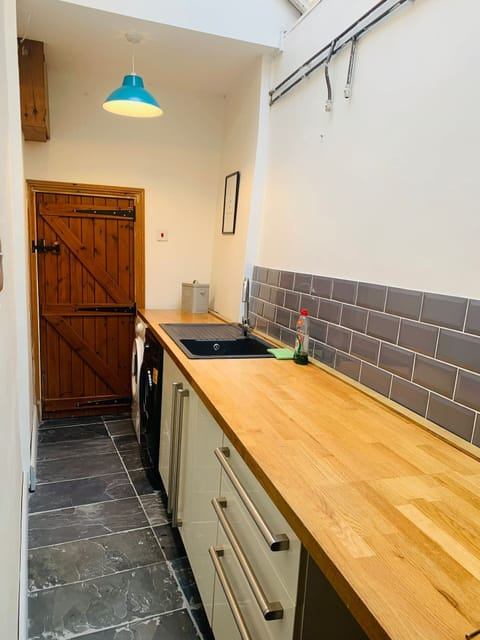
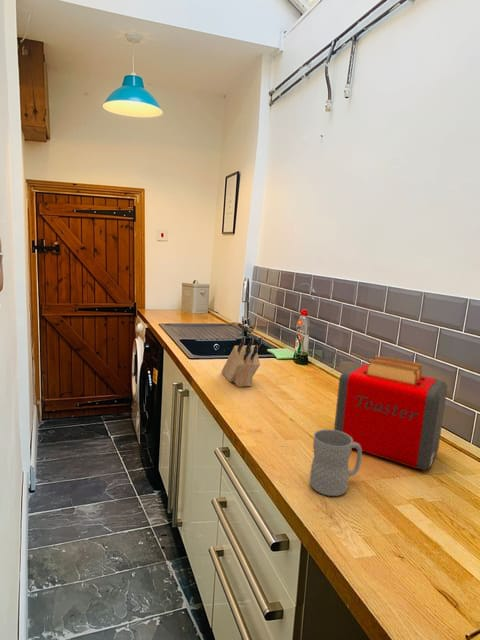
+ toaster (388, 405)
+ mug (338, 461)
+ knife block (242, 356)
